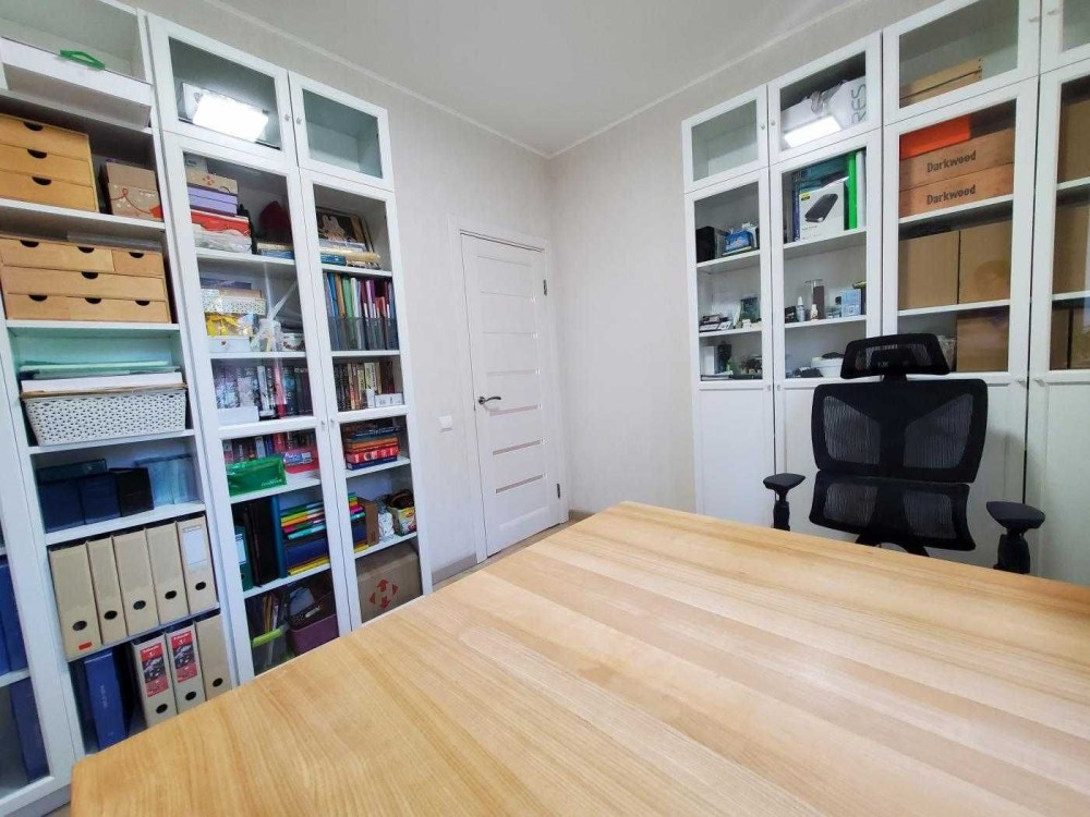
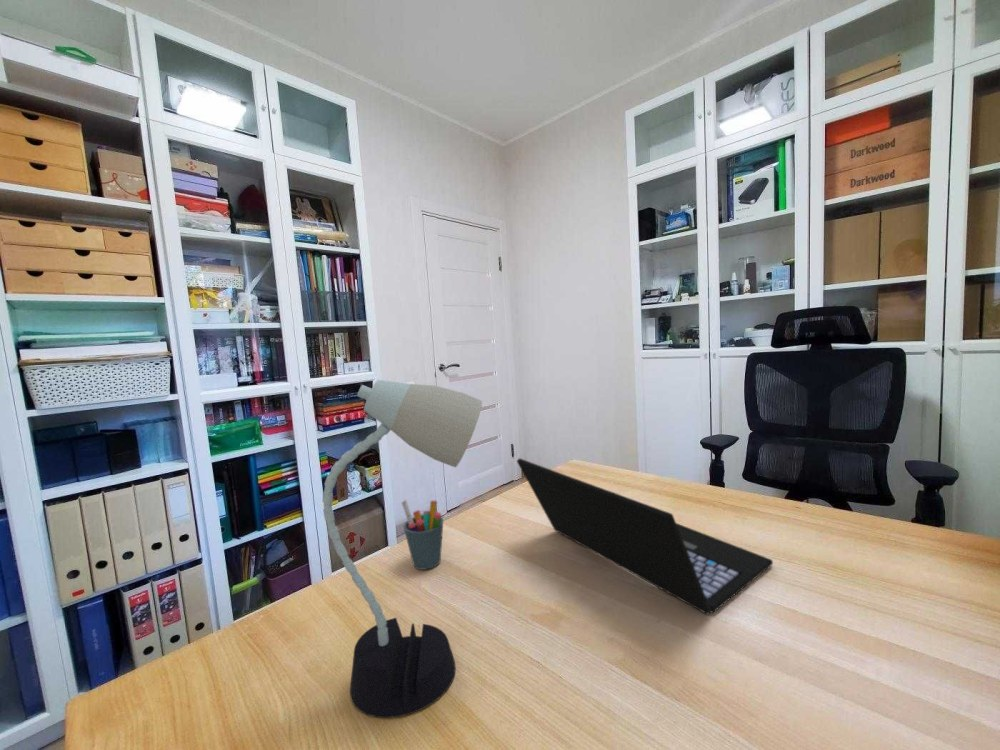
+ laptop (635, 508)
+ pen holder (424, 531)
+ desk lamp (355, 566)
